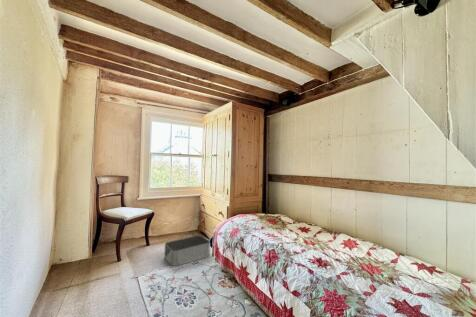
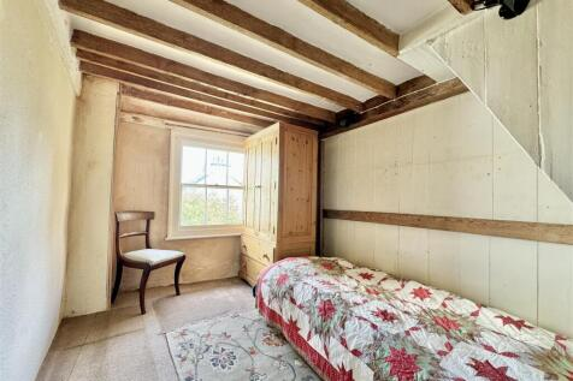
- storage bin (187, 249)
